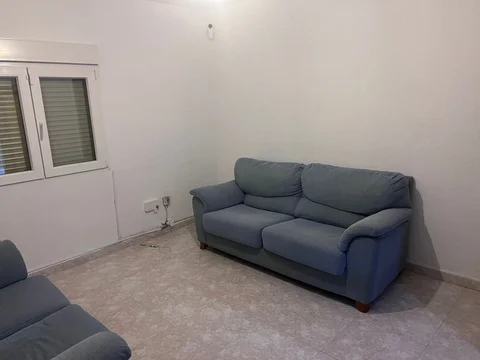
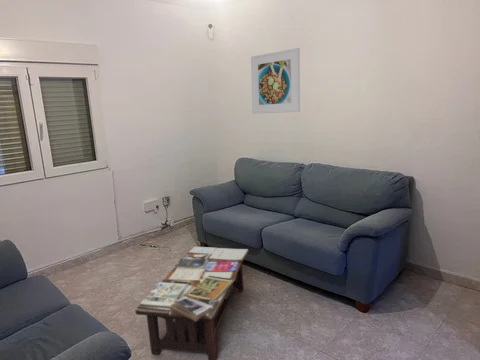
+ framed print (274, 83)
+ coffee table (201, 294)
